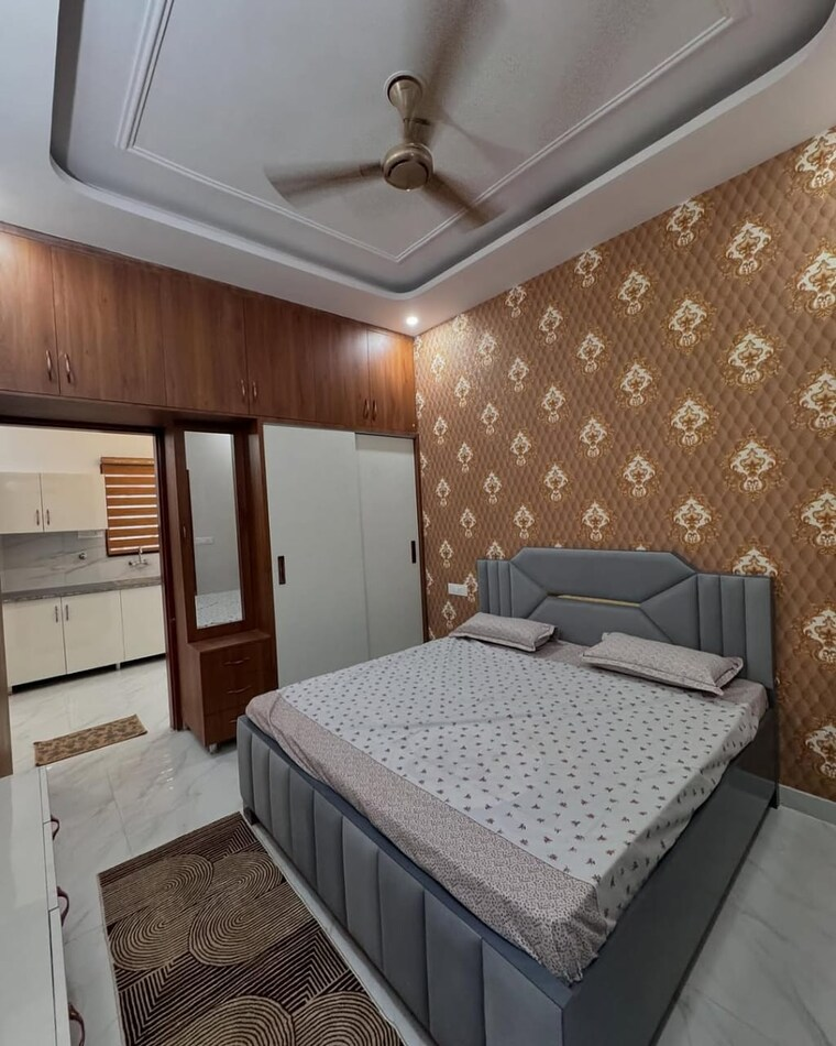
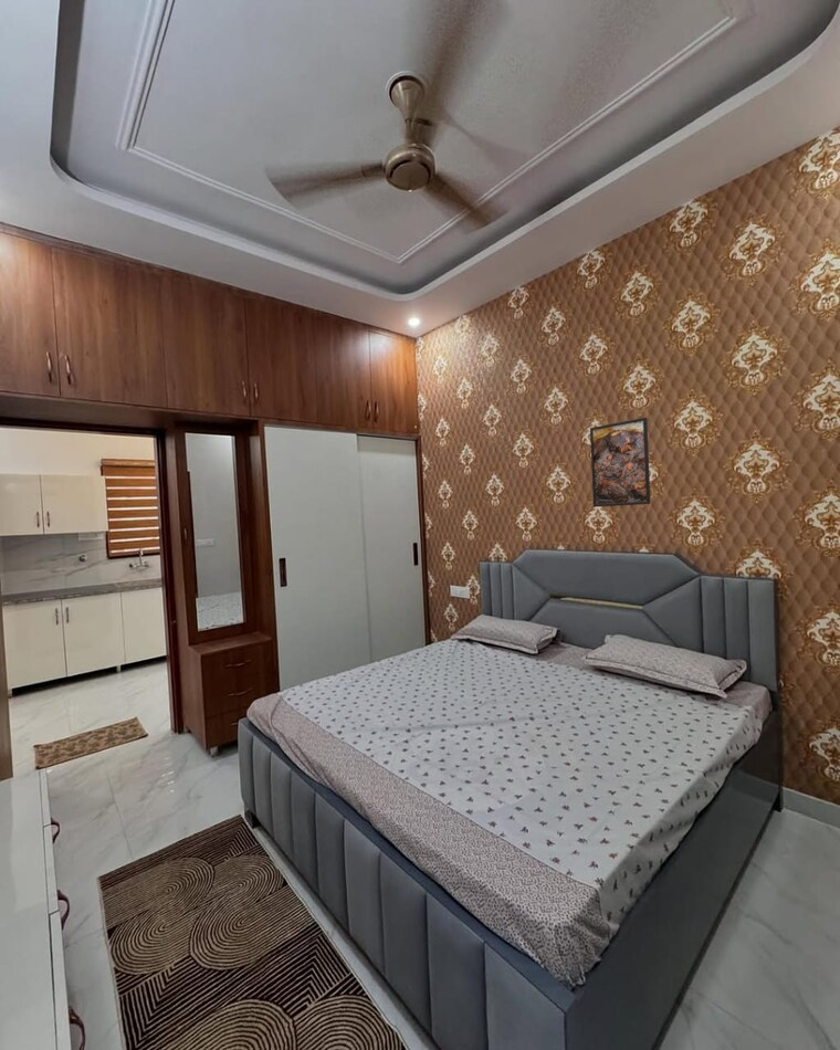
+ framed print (619, 464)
